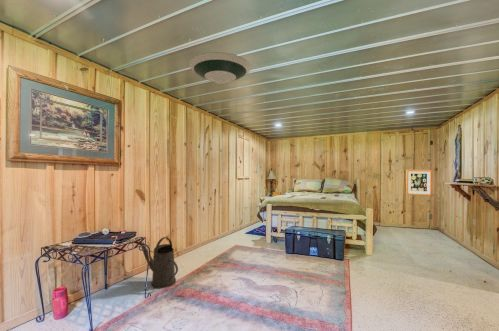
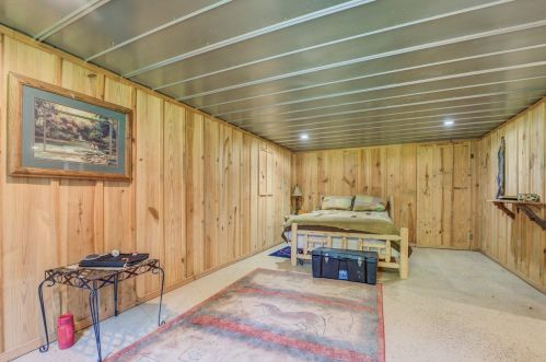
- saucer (220, 74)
- watering can (157, 258)
- wall art (418, 182)
